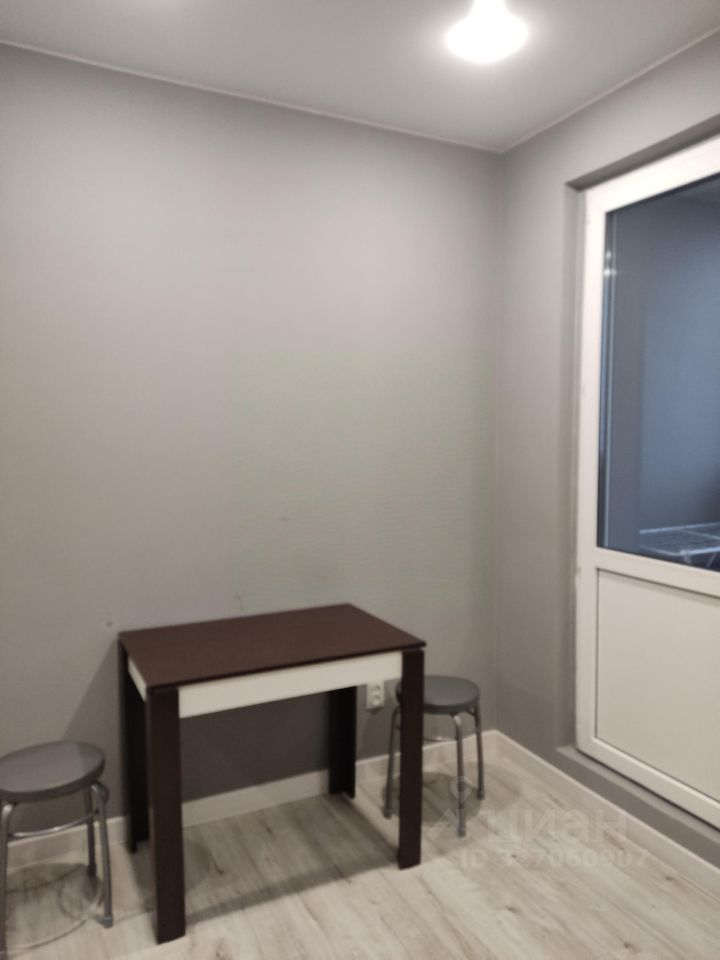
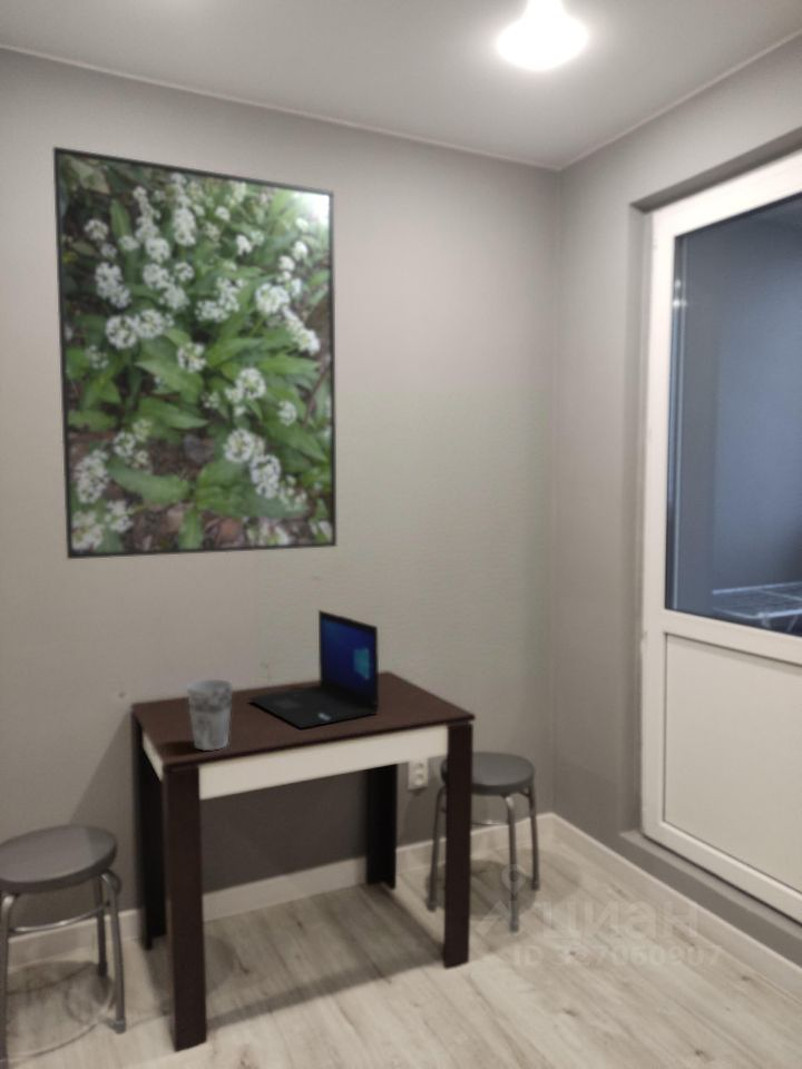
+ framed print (207, 365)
+ cup (209, 715)
+ laptop (319, 664)
